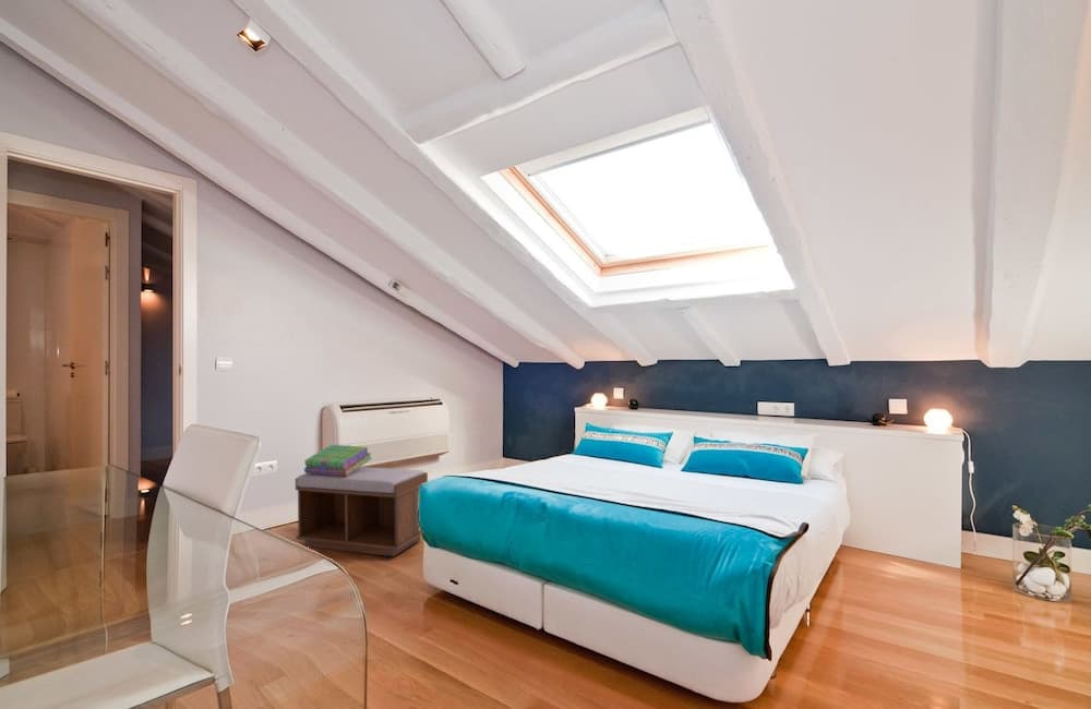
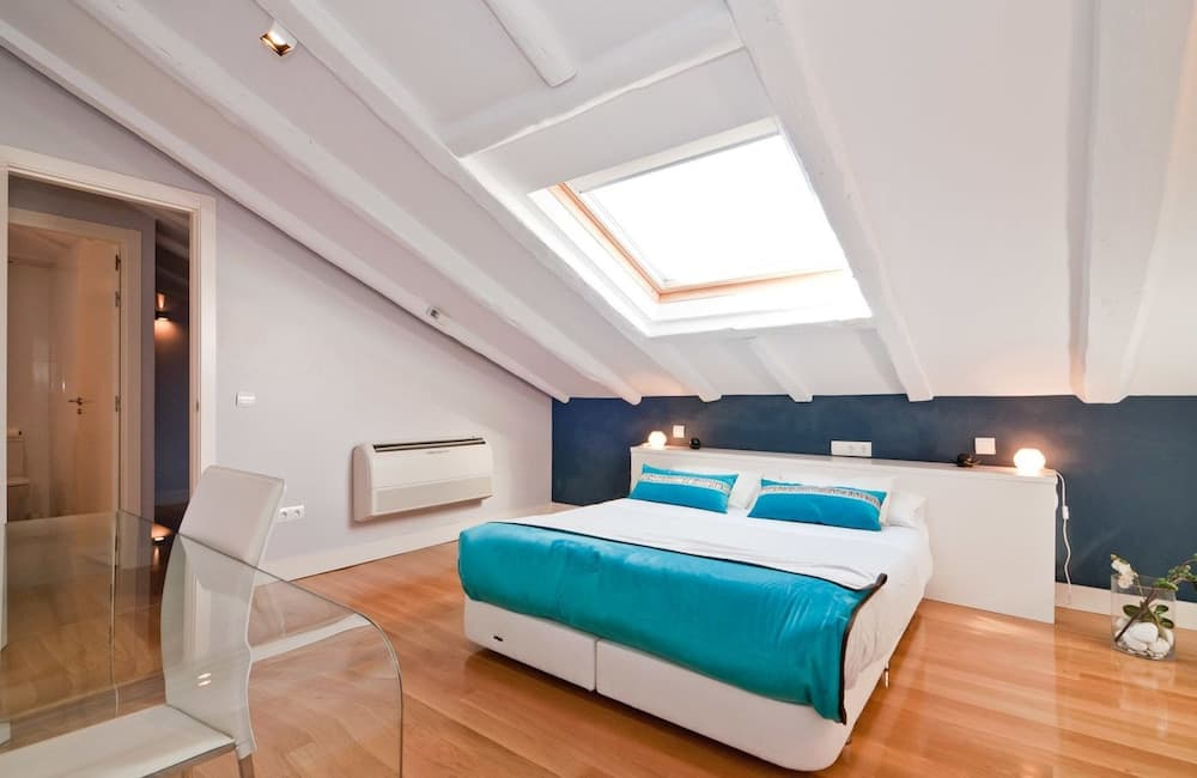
- stack of books (339, 464)
- bench (362, 507)
